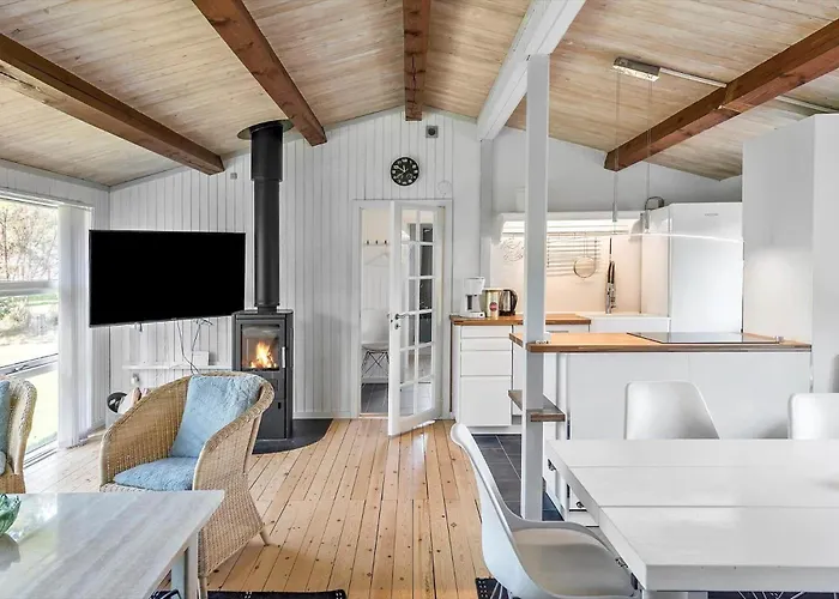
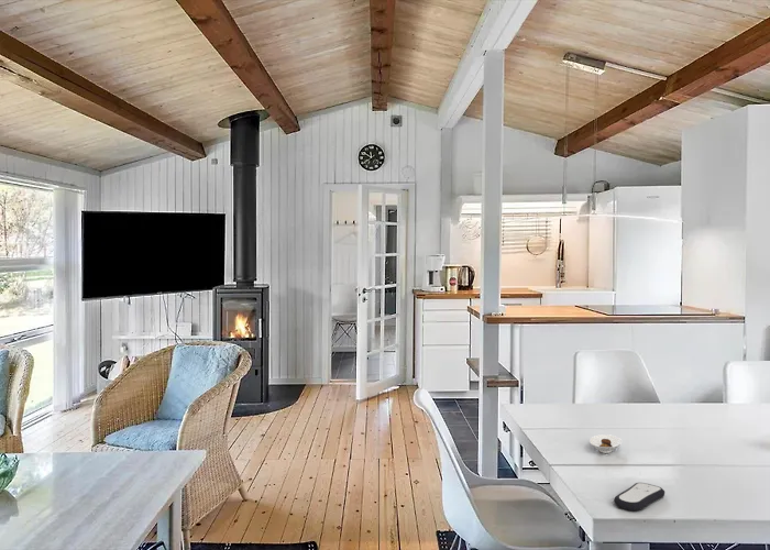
+ saucer (605, 443)
+ remote control (638, 496)
